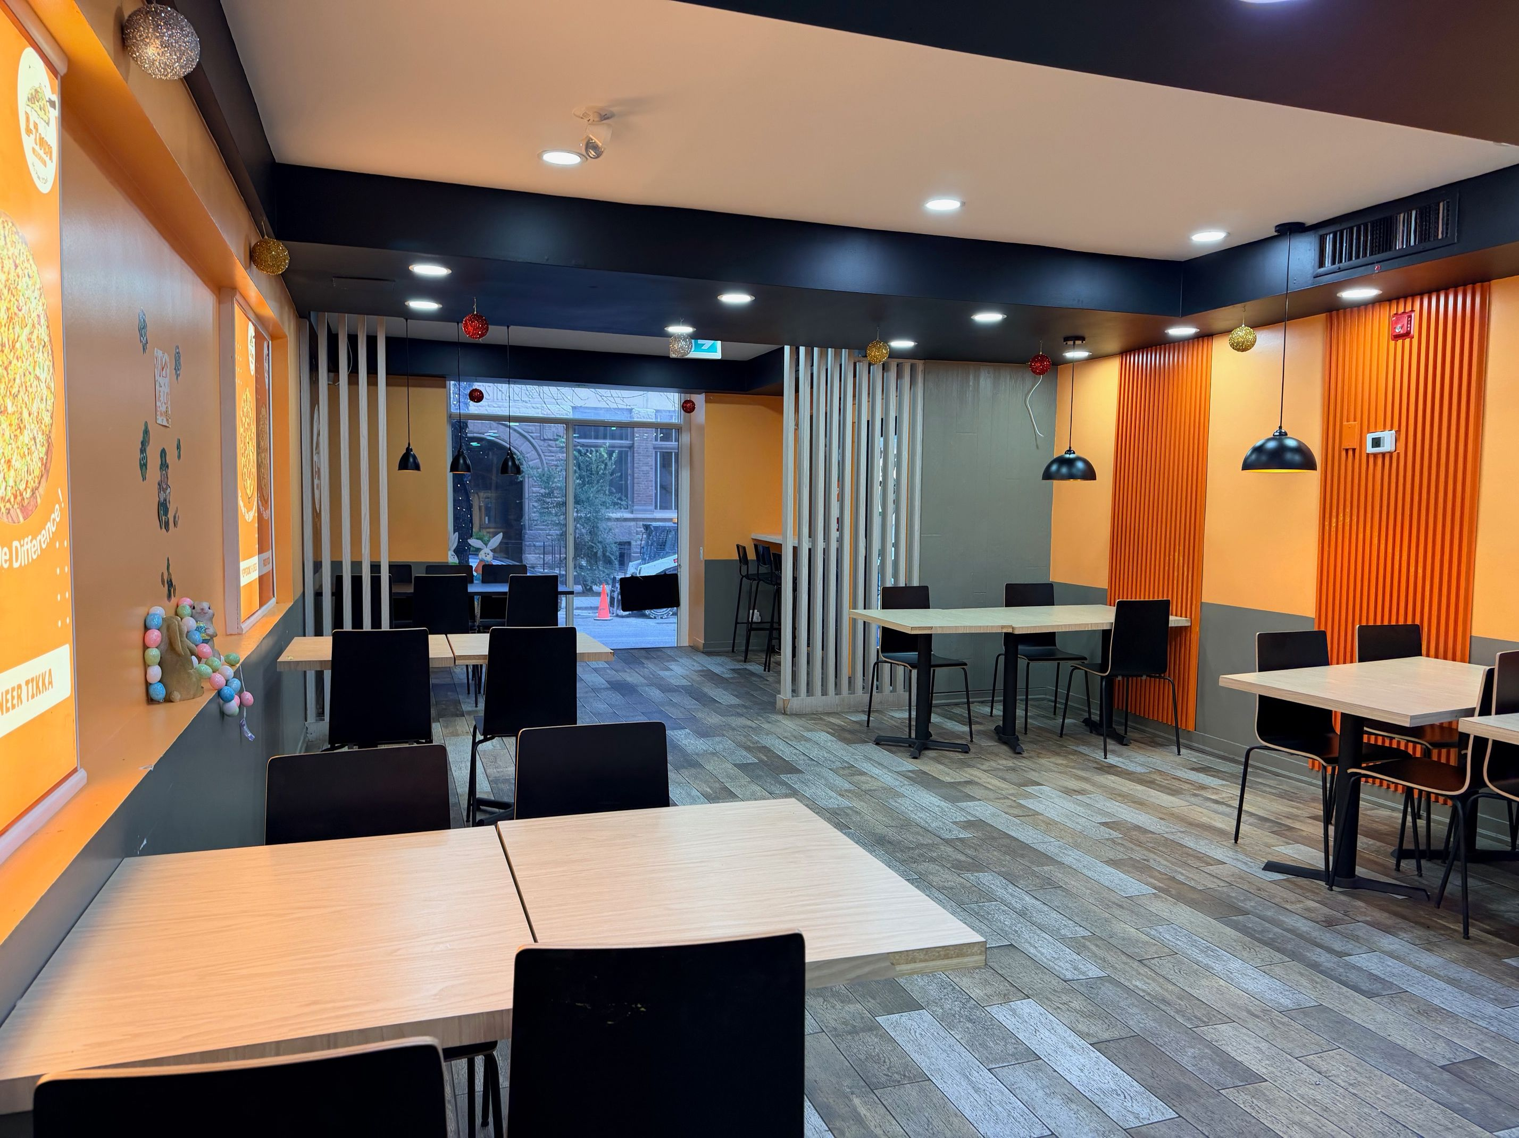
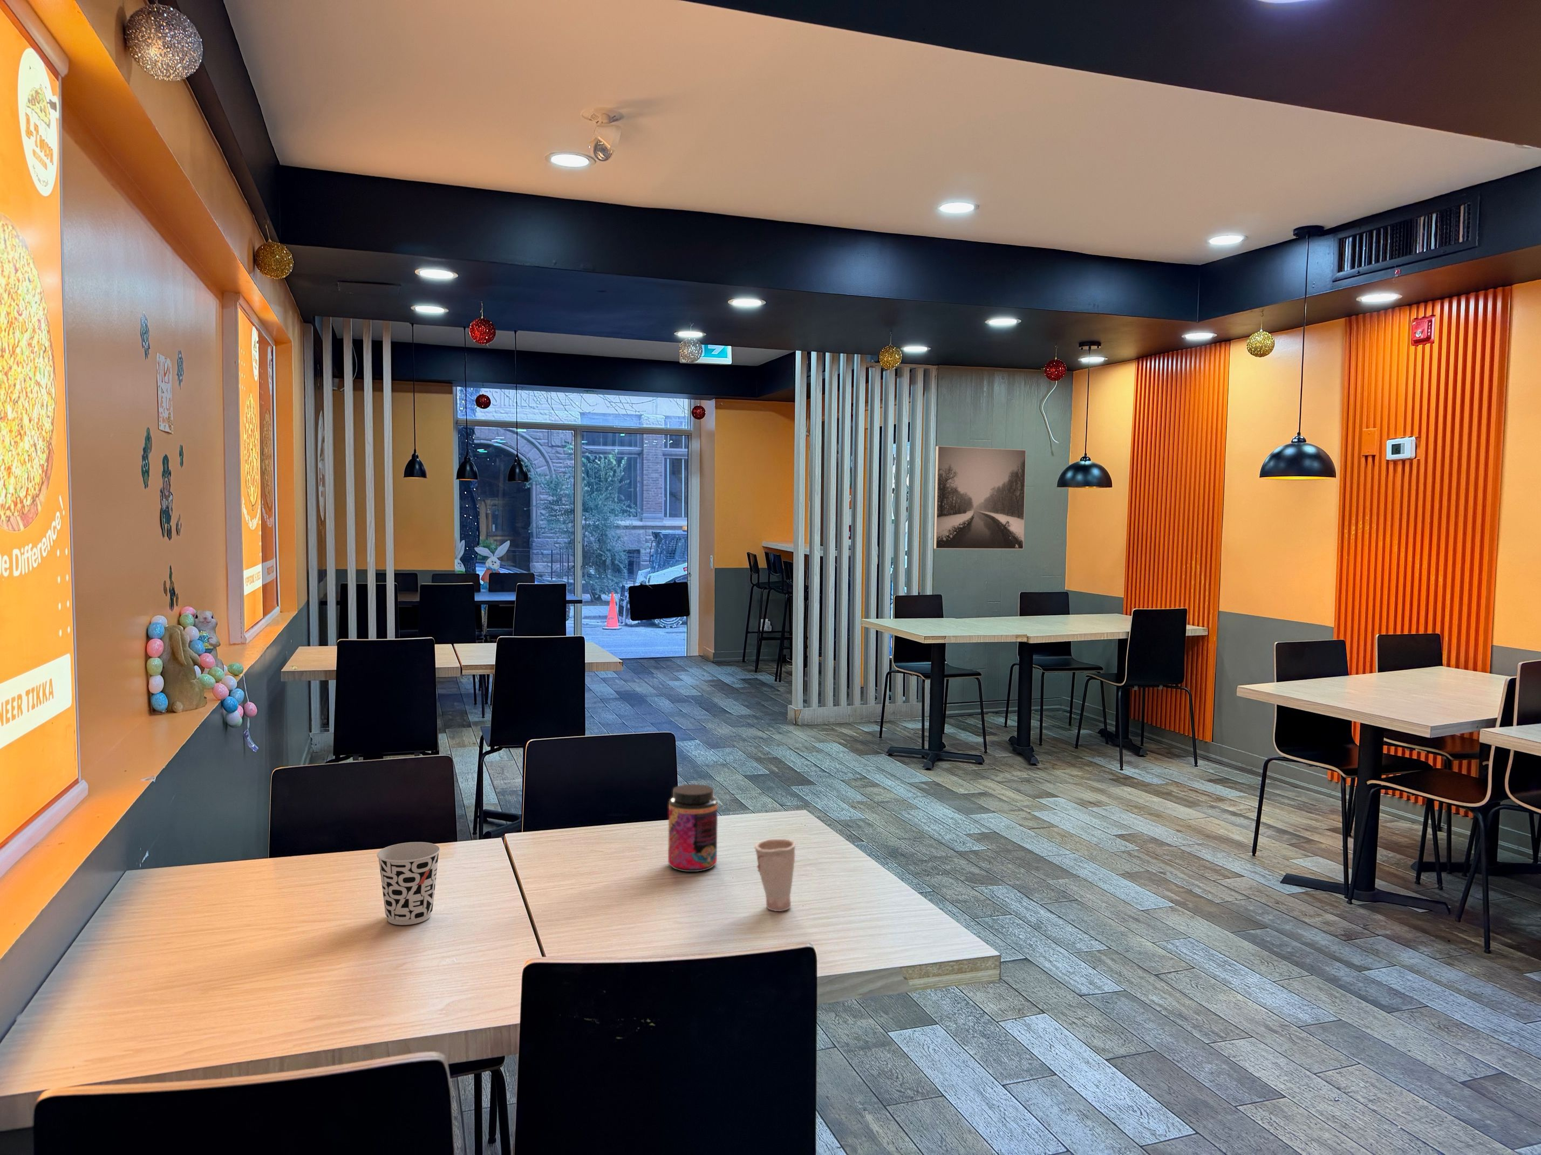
+ jar (693, 826)
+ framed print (980, 499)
+ cup (409, 883)
+ cup (774, 874)
